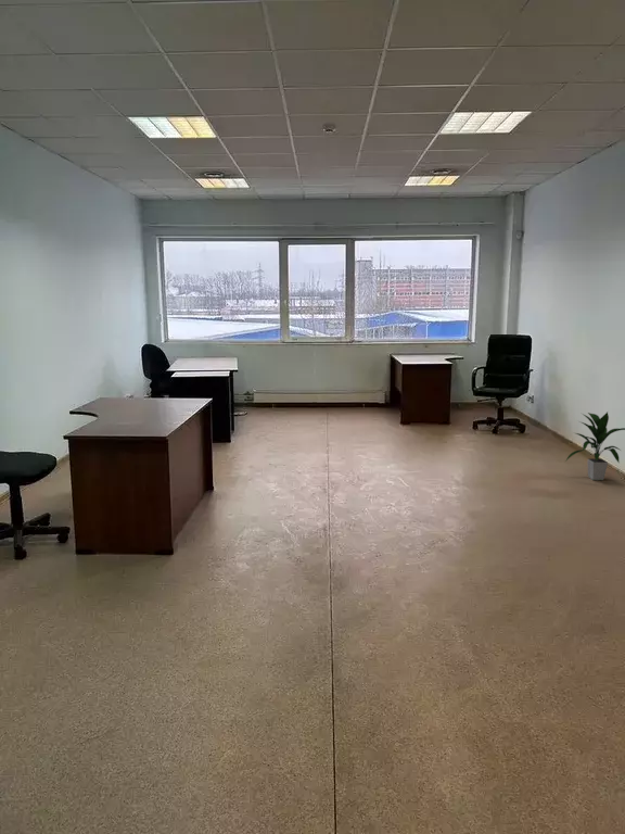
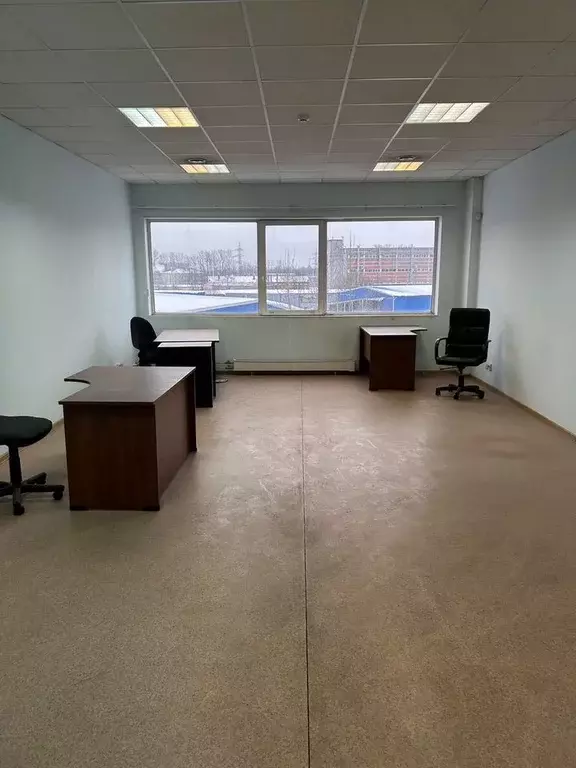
- indoor plant (596, 444)
